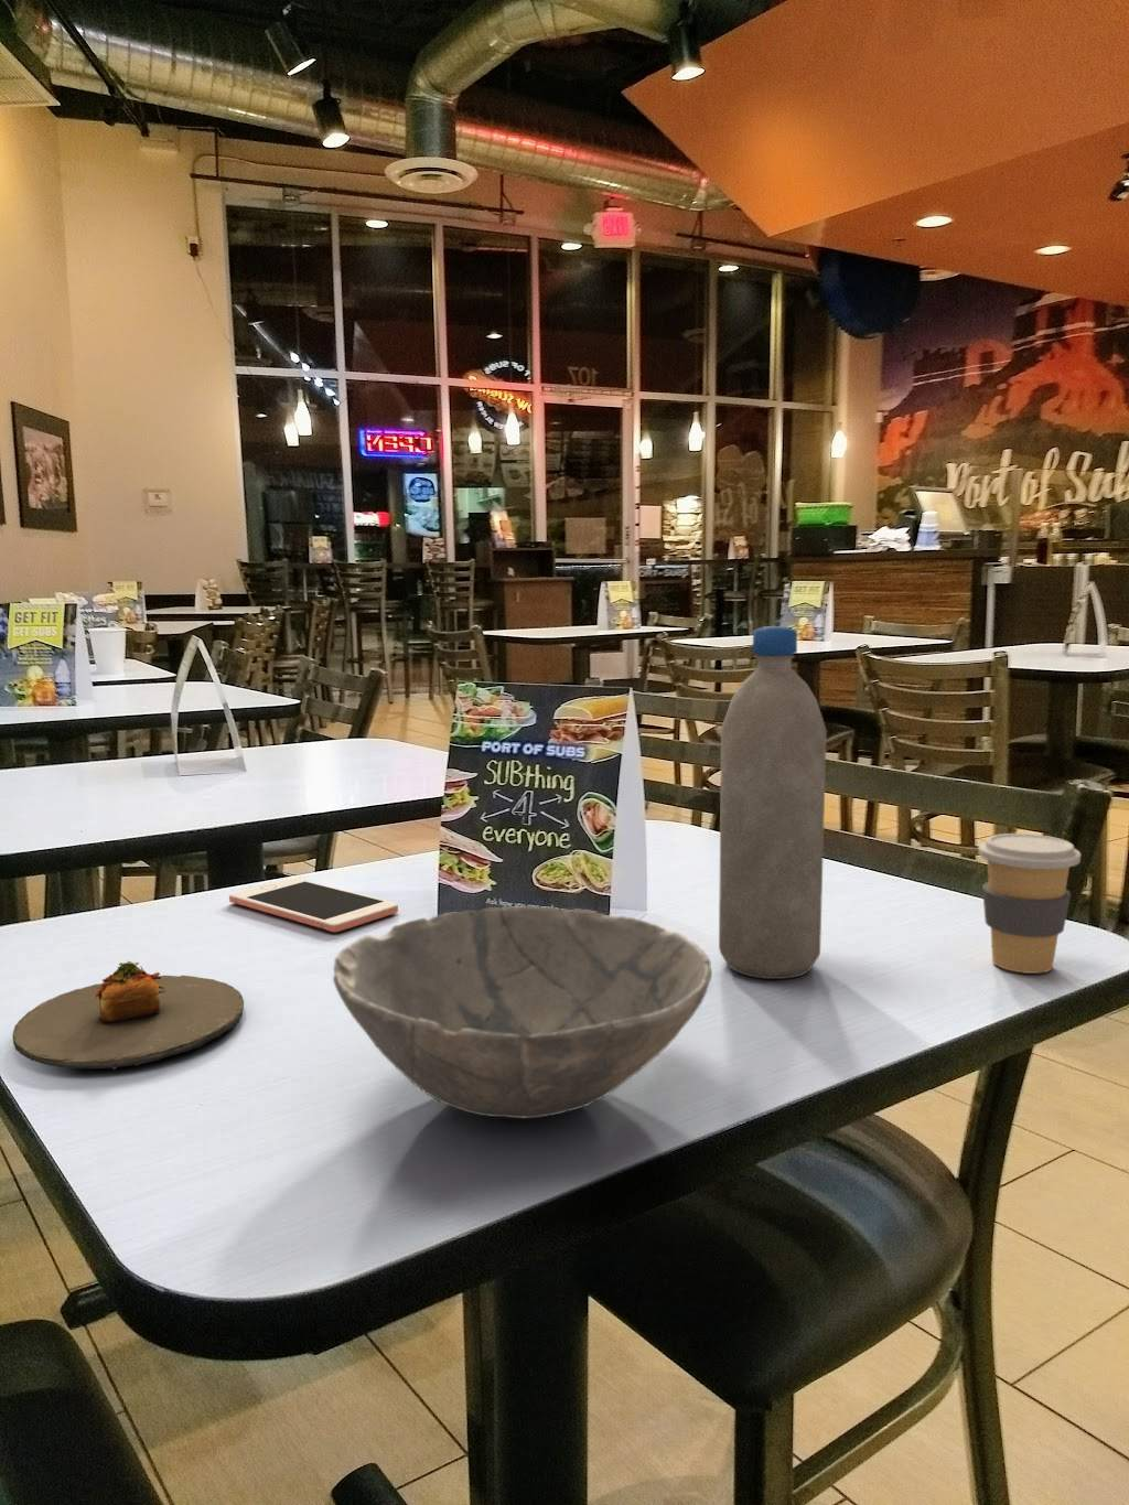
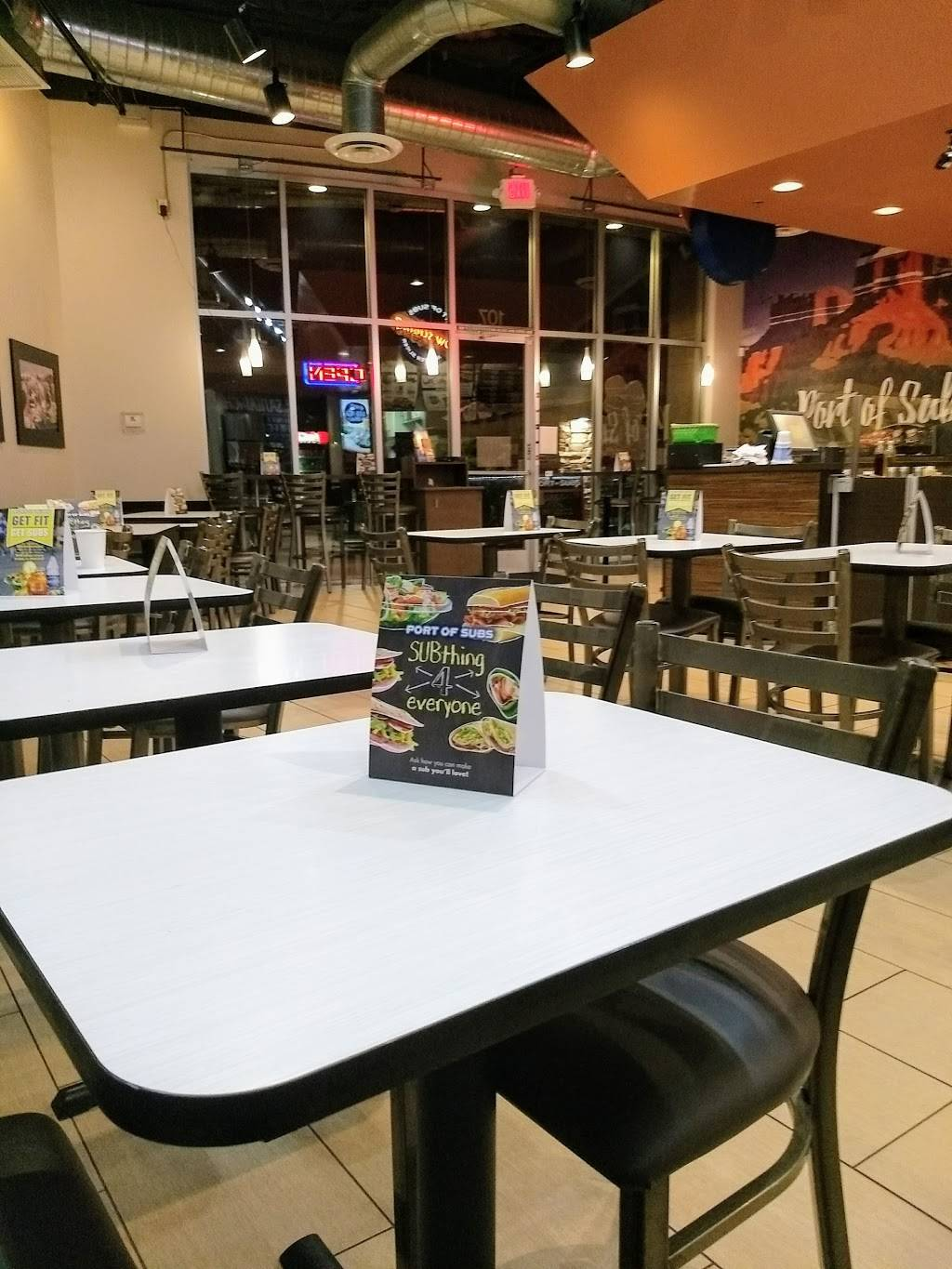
- bowl (523, 1025)
- cell phone (312, 903)
- coffee cup (1026, 903)
- water bottle (772, 799)
- sandwich (130, 990)
